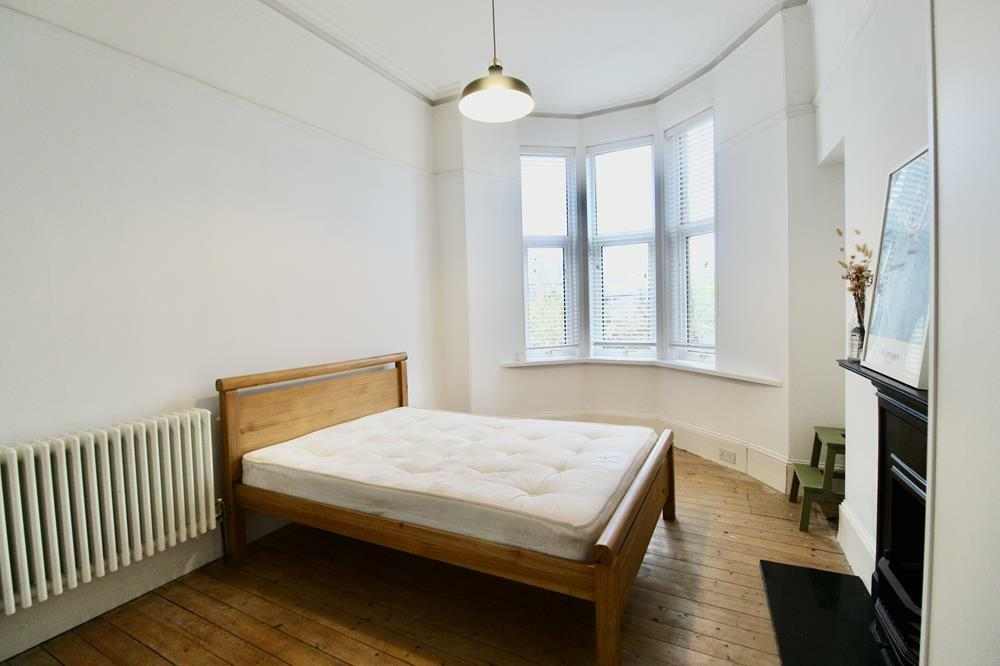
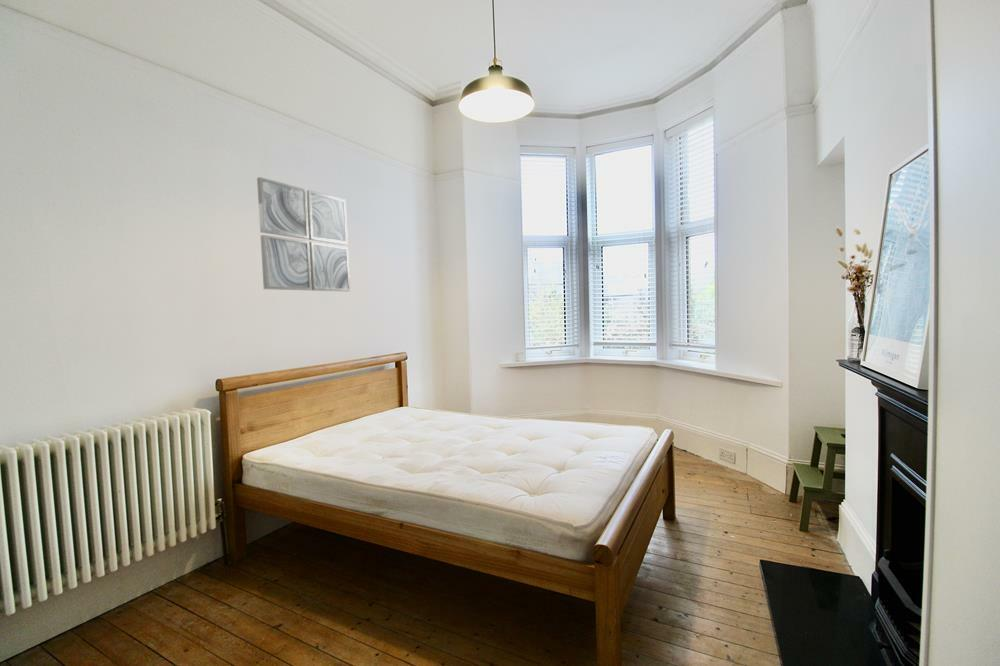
+ wall art (308, 239)
